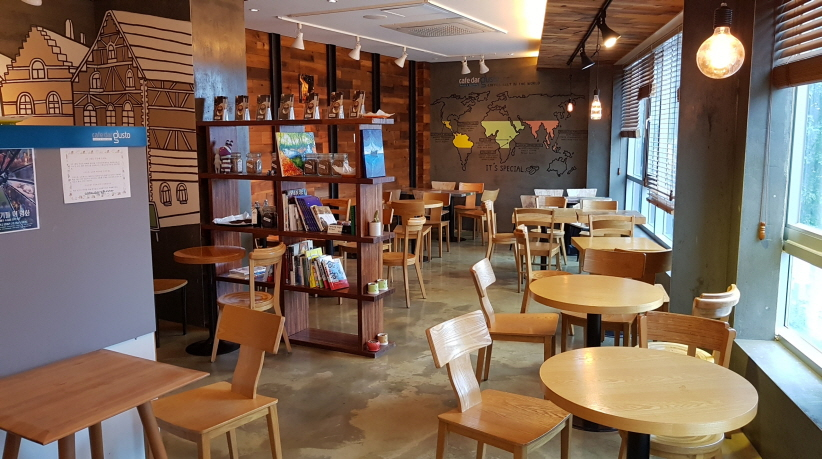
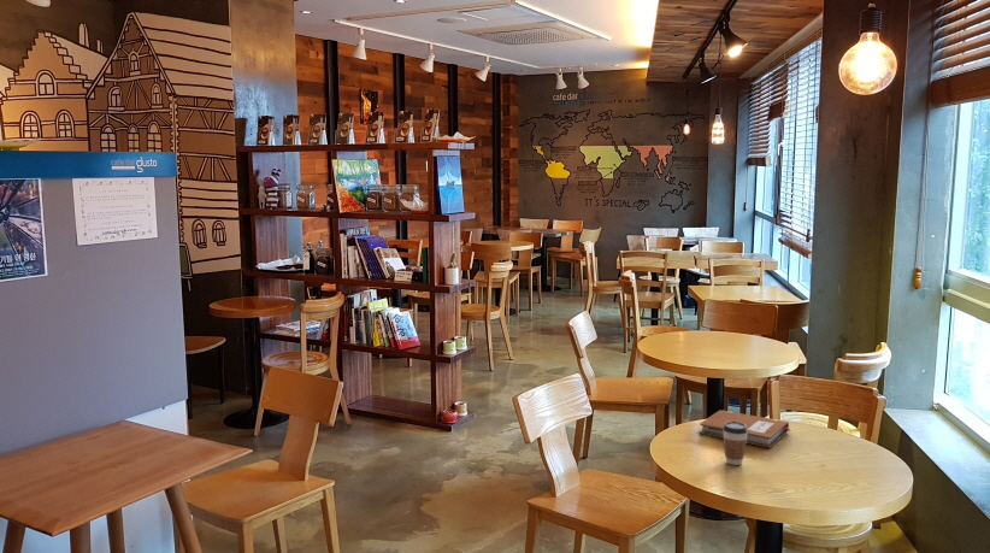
+ notebook (747, 426)
+ coffee cup (735, 443)
